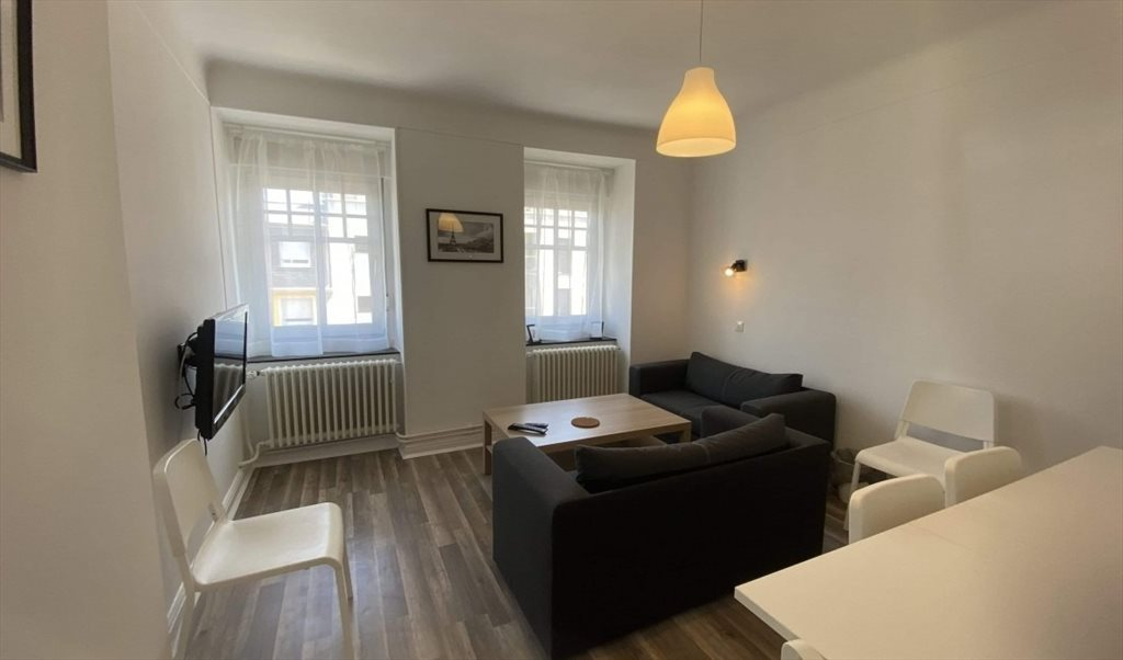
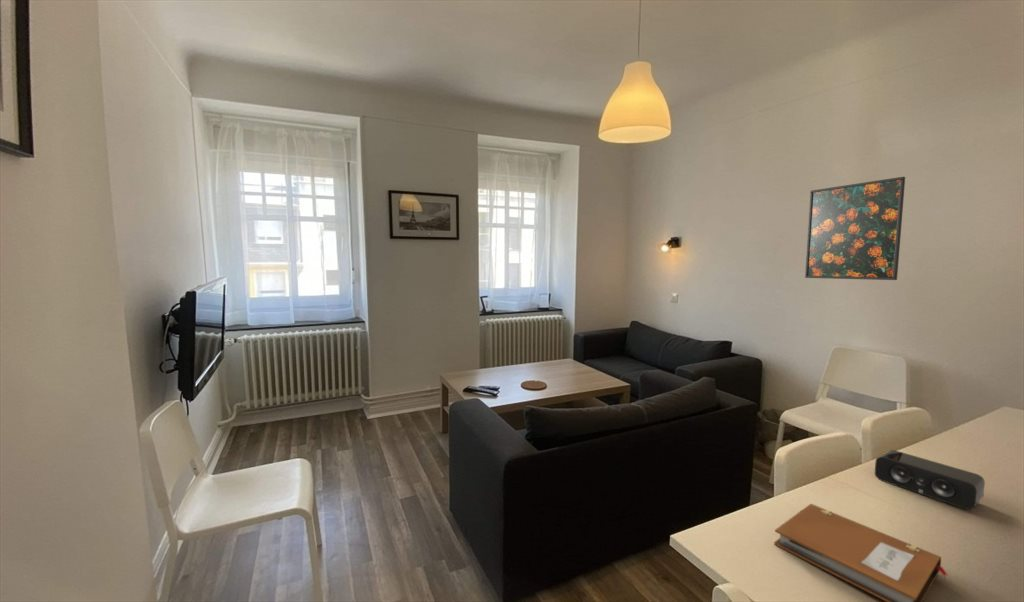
+ notebook (858, 550)
+ speaker (926, 477)
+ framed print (850, 232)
